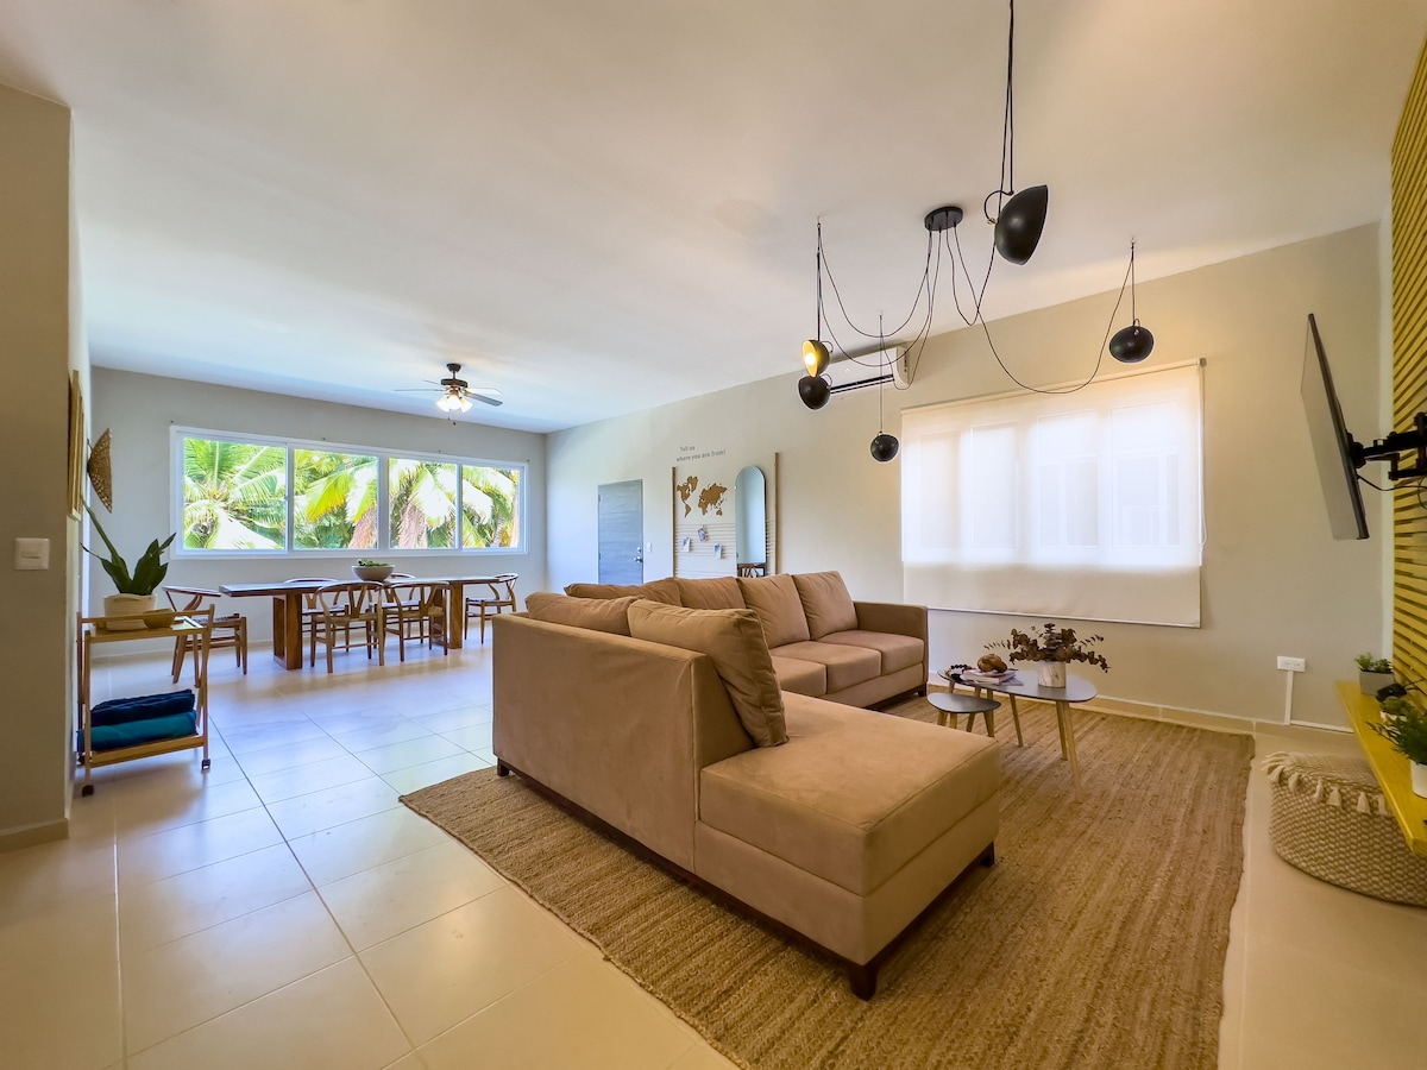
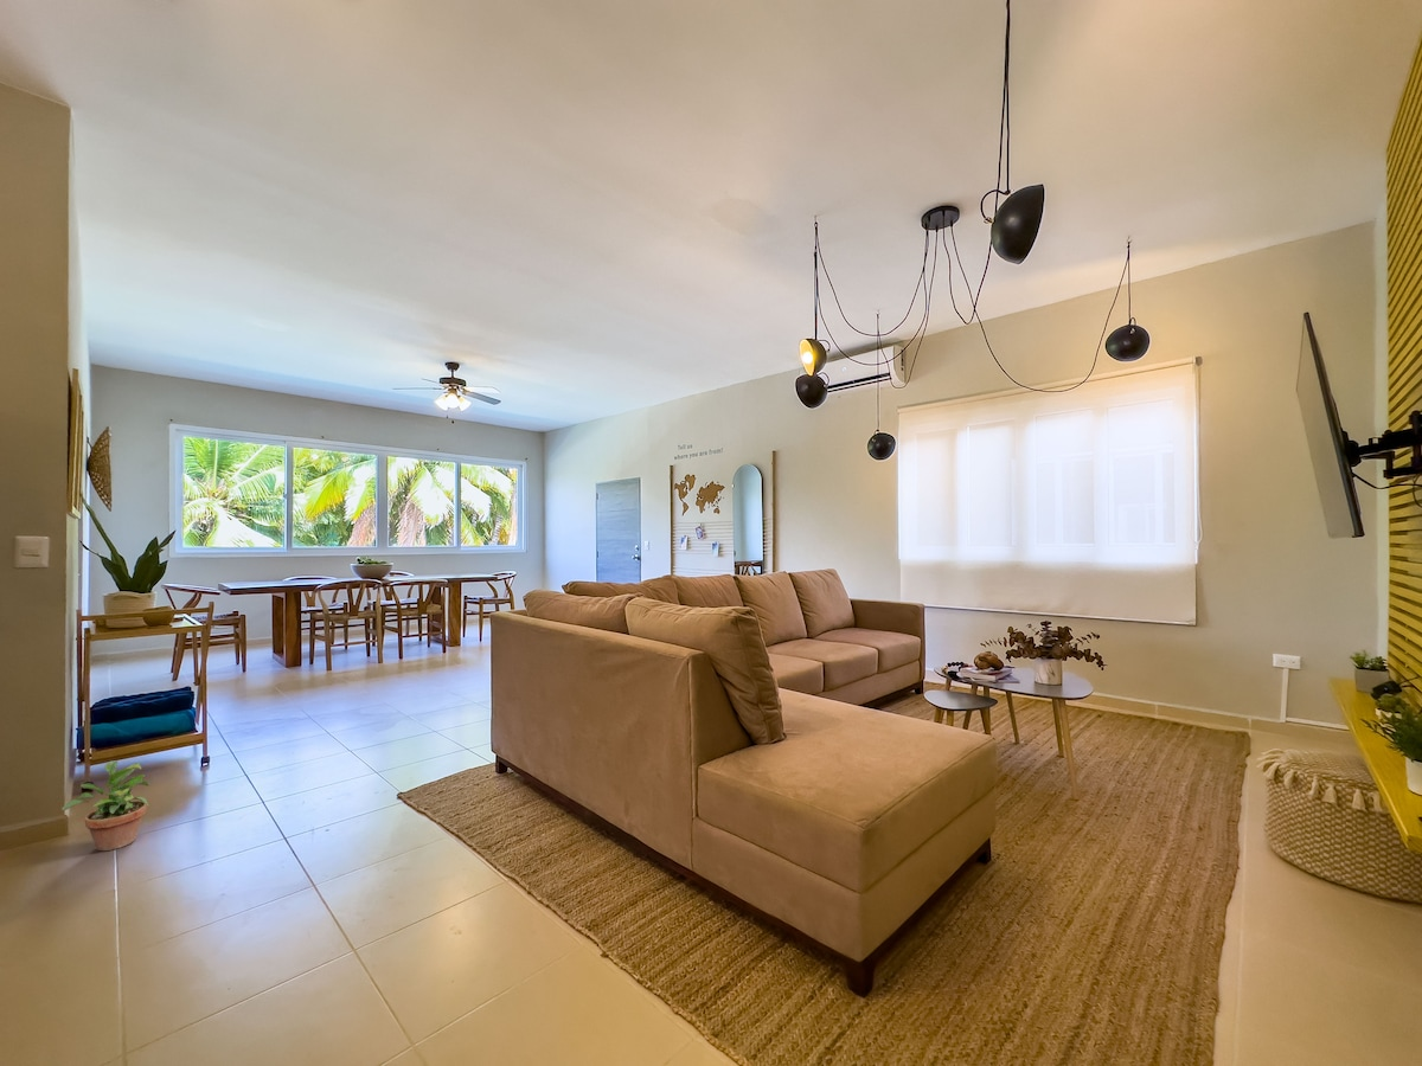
+ potted plant (108, 803)
